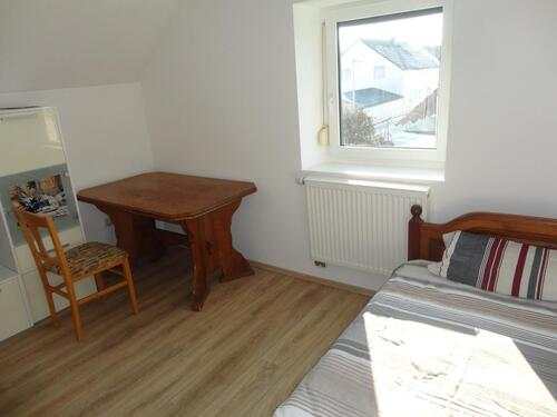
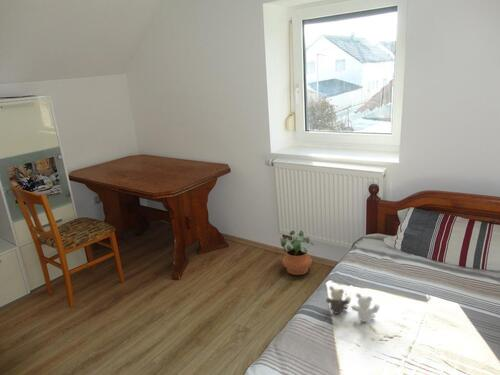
+ potted plant (298, 250)
+ teddy bear (349, 302)
